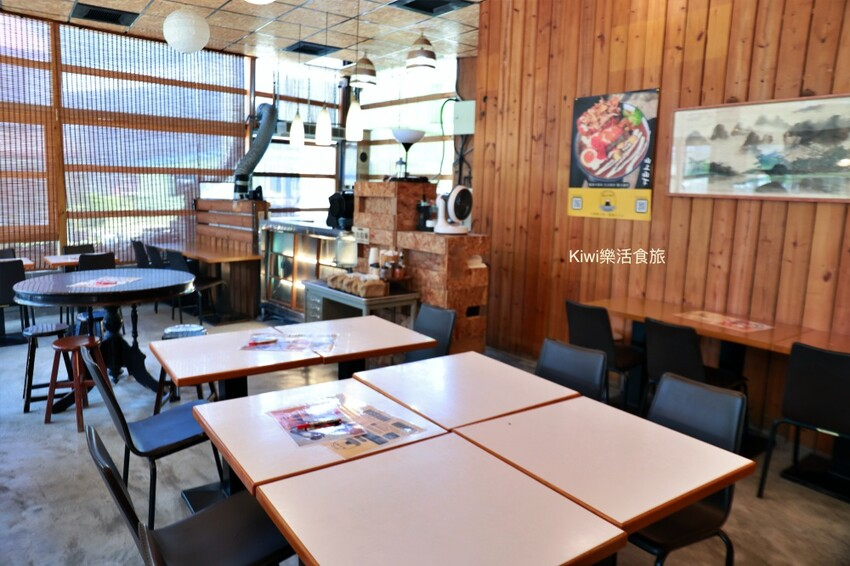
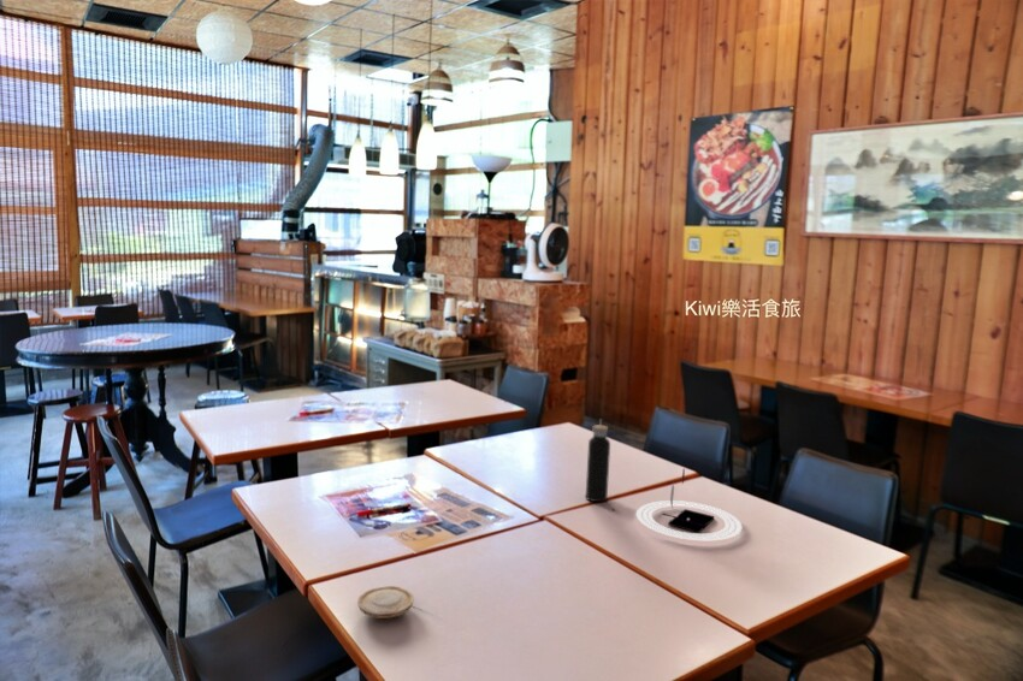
+ water bottle (598, 458)
+ wood slice (385, 604)
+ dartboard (690, 502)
